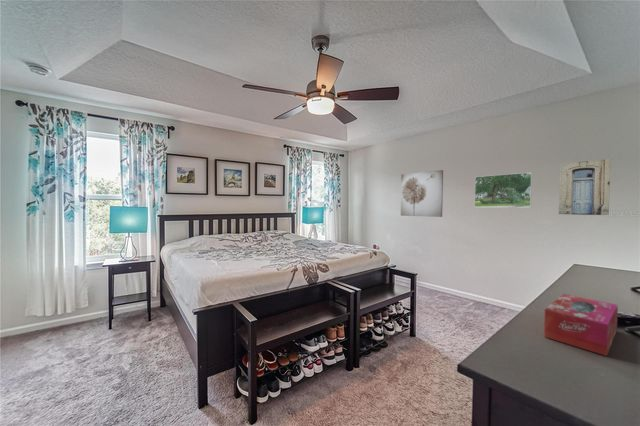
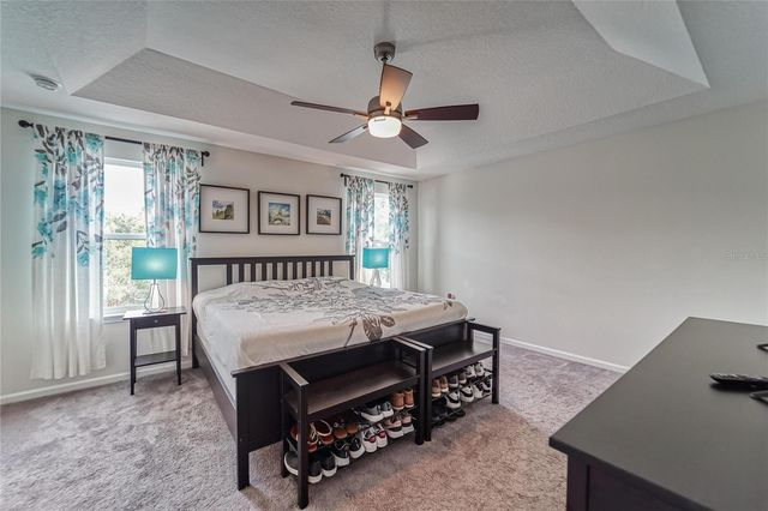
- wall art (420, 194)
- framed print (501, 191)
- wall art (583, 188)
- tissue box (581, 320)
